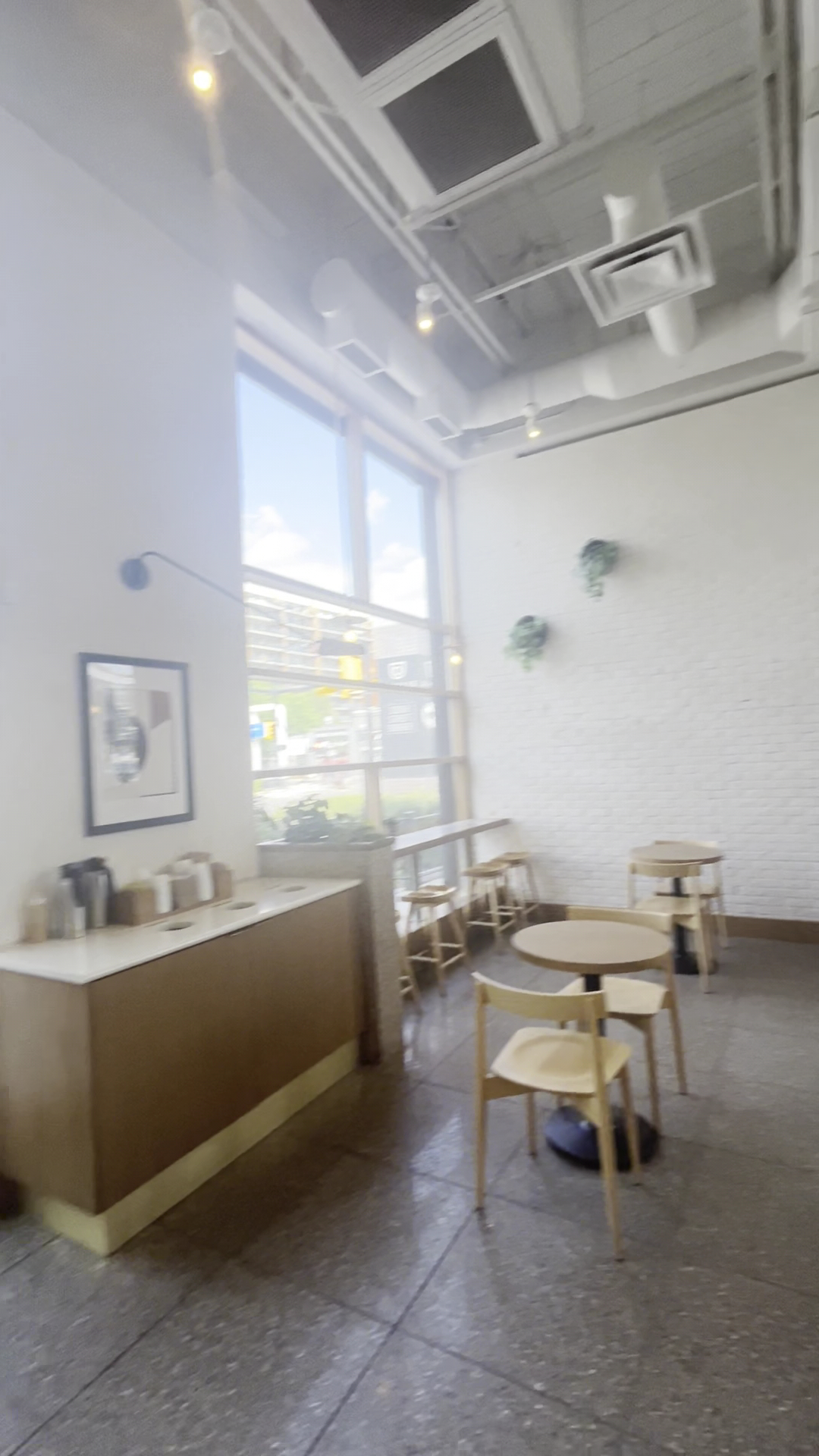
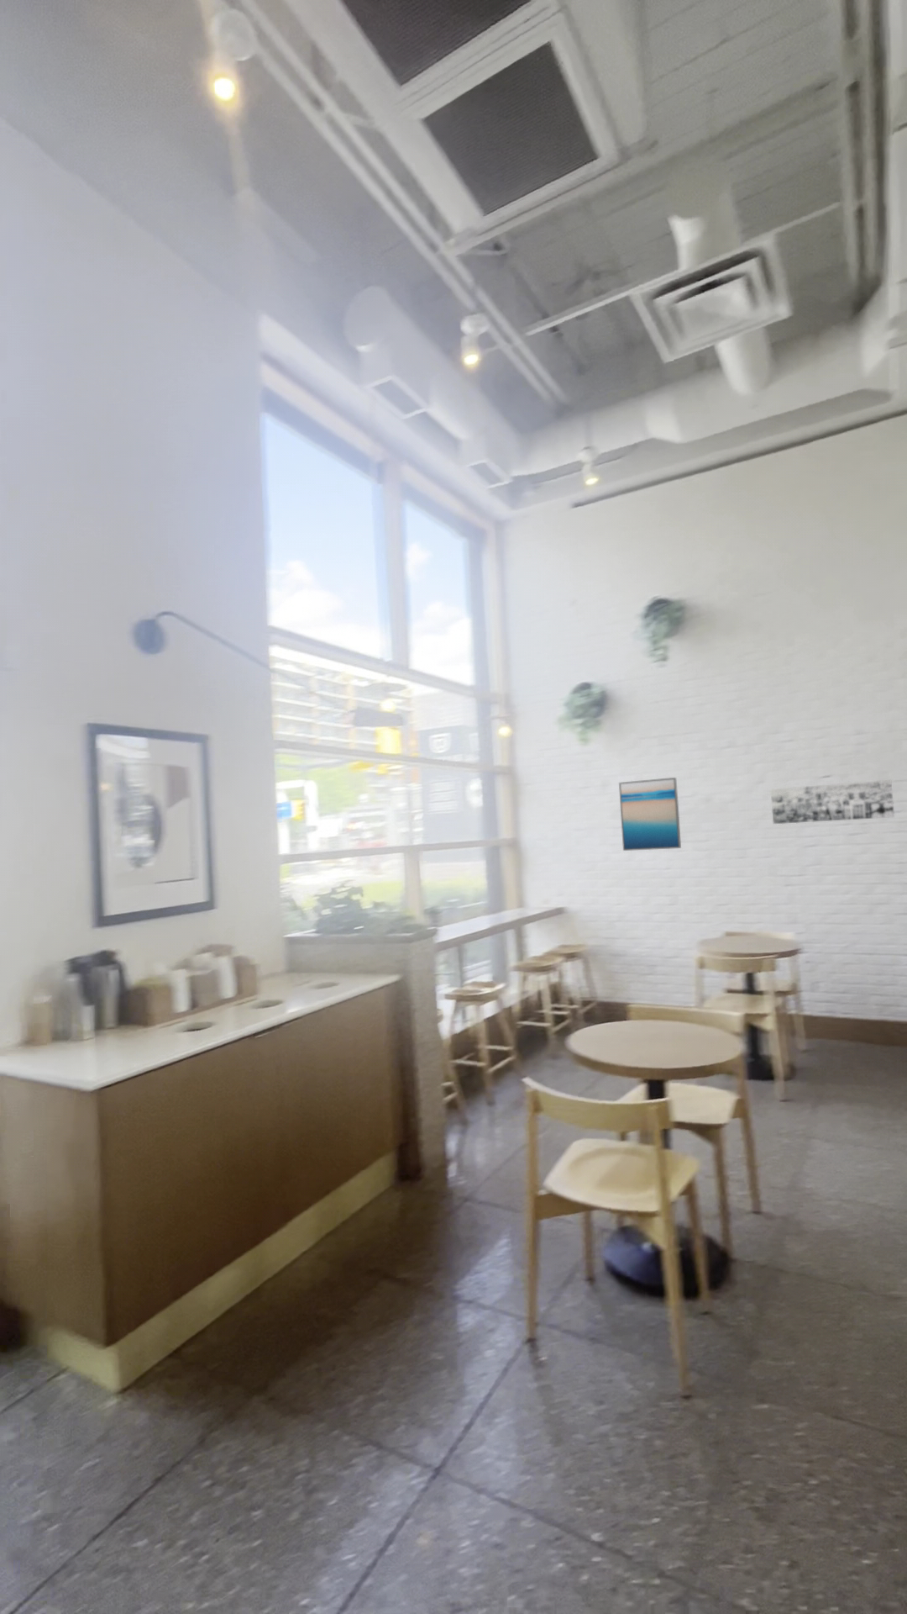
+ wall art (649, 815)
+ wall art (829, 801)
